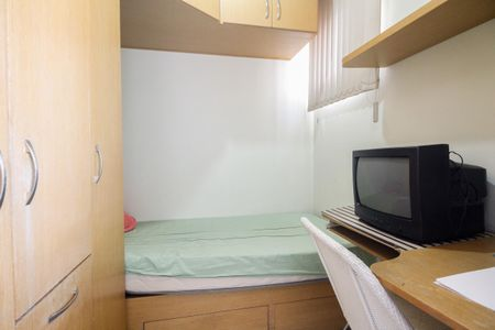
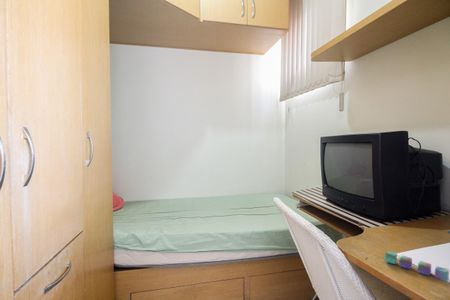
+ sticky notes (411, 264)
